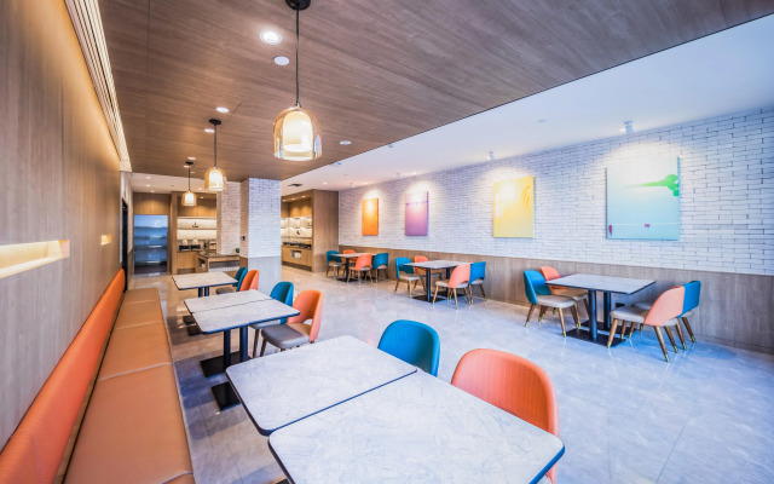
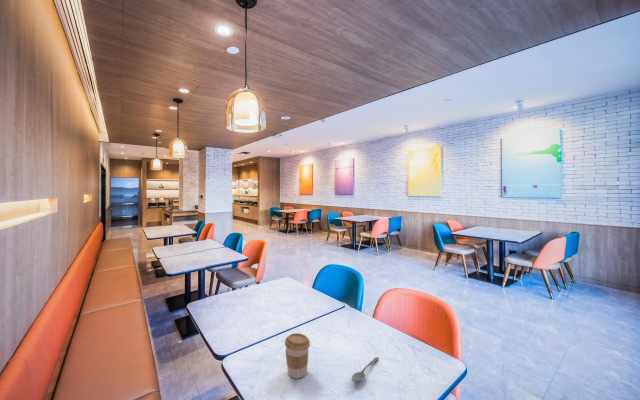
+ coffee cup (297, 354)
+ spoon (366, 367)
